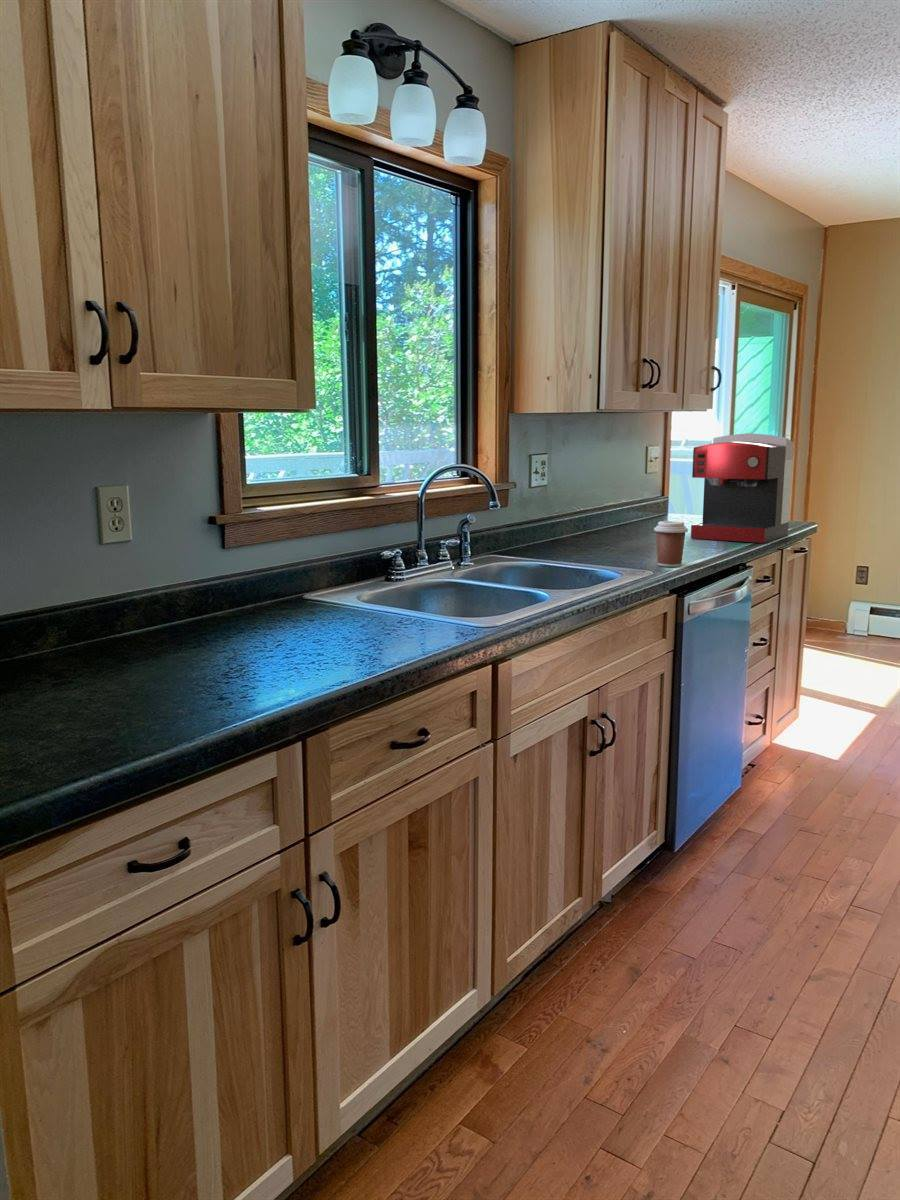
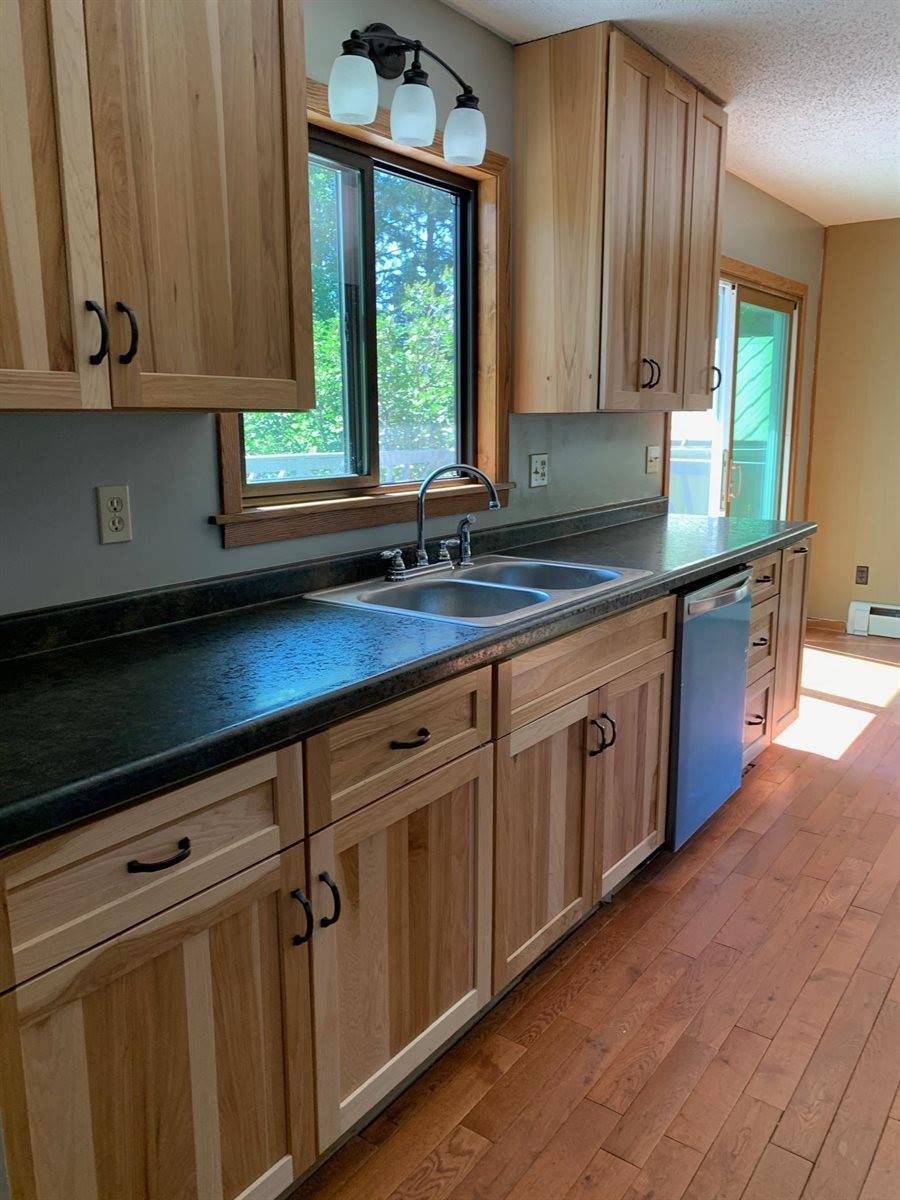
- coffee cup (670, 543)
- coffee maker (738, 486)
